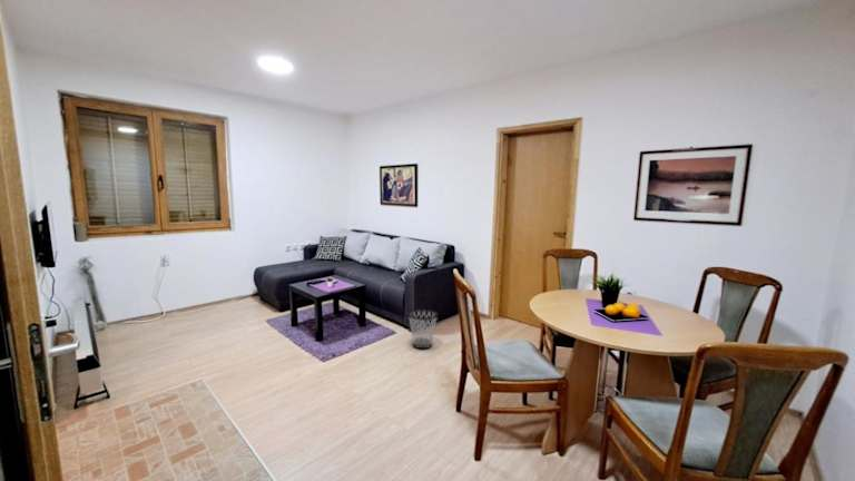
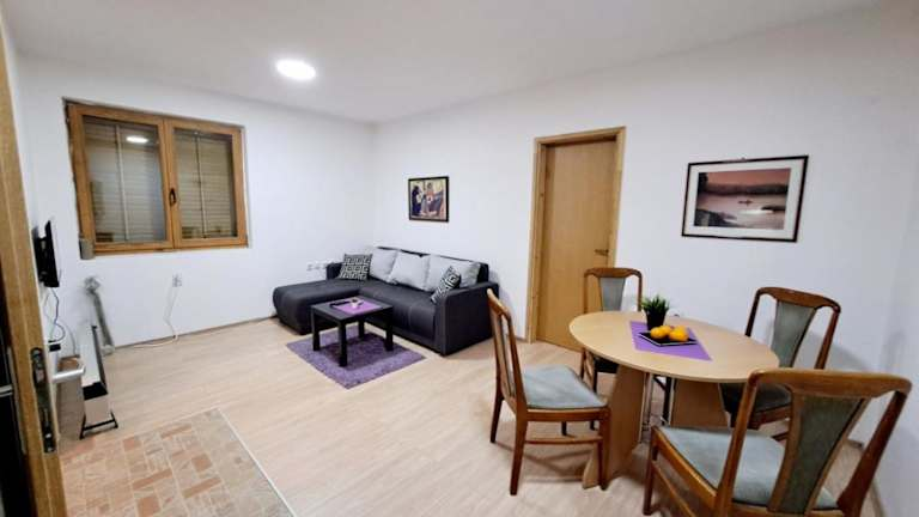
- wastebasket (422, 328)
